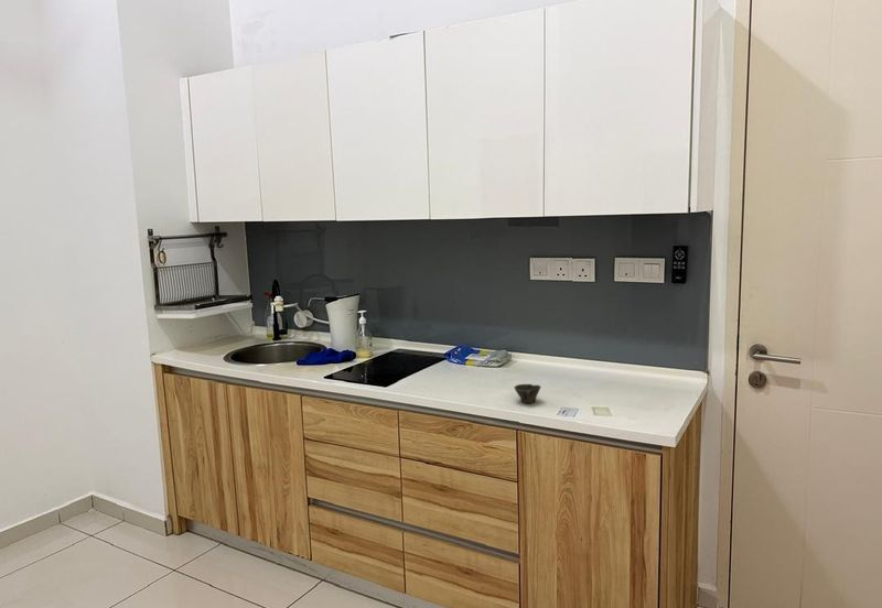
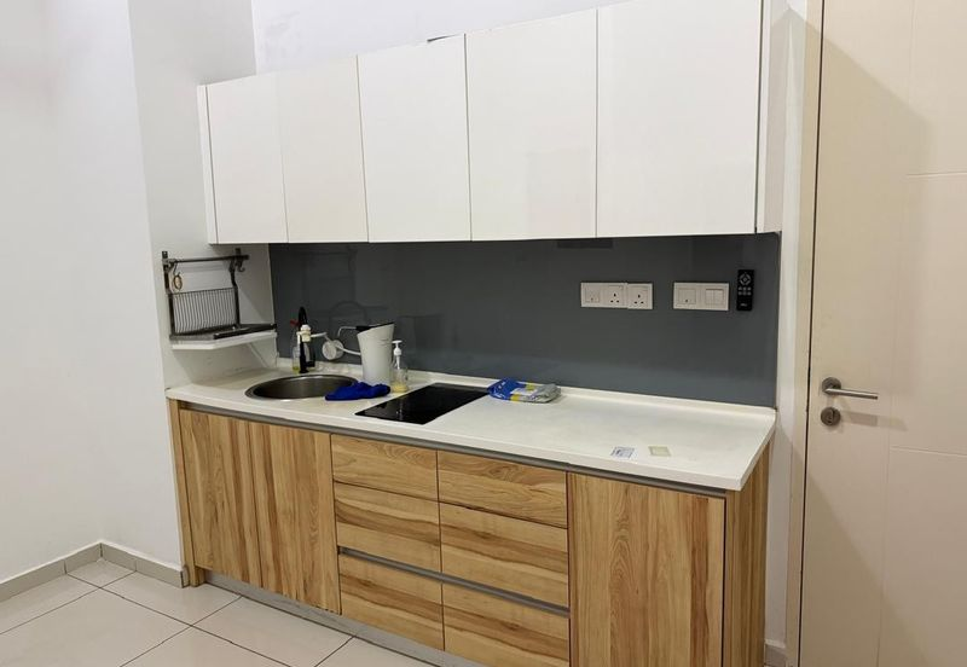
- cup (527, 394)
